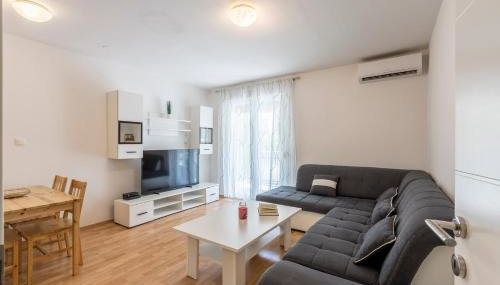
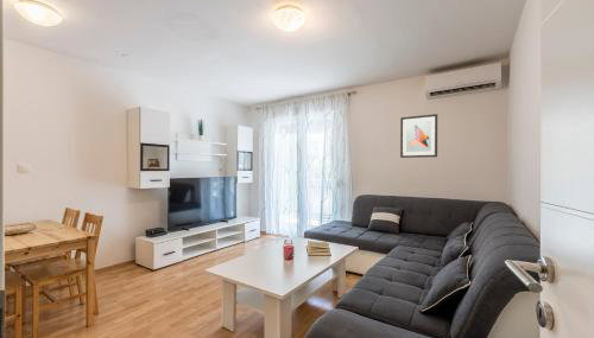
+ wall art (418, 136)
